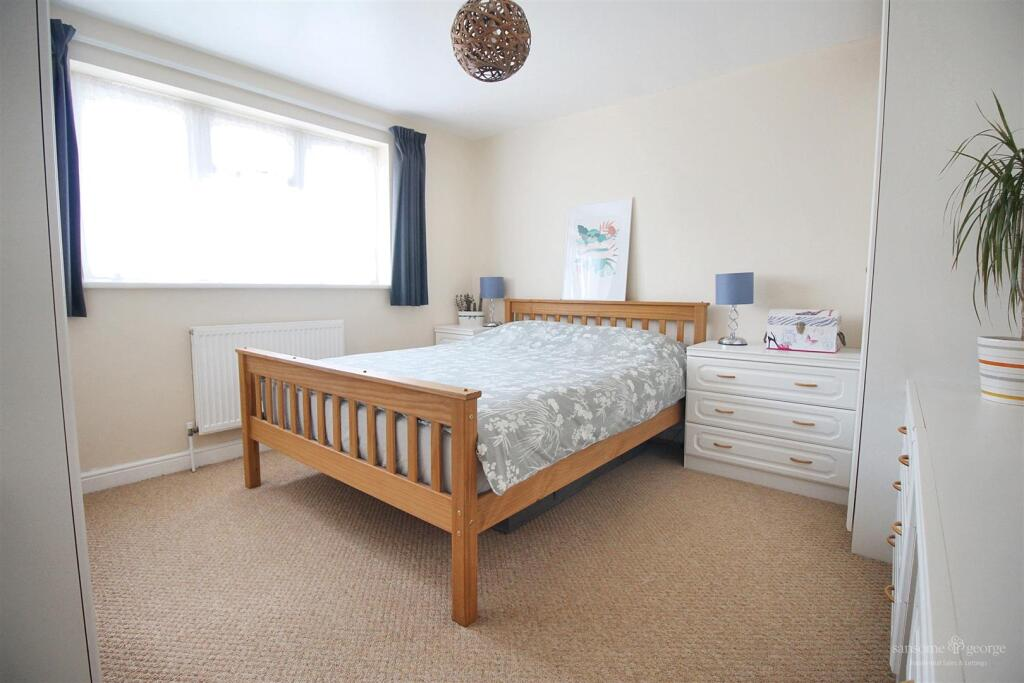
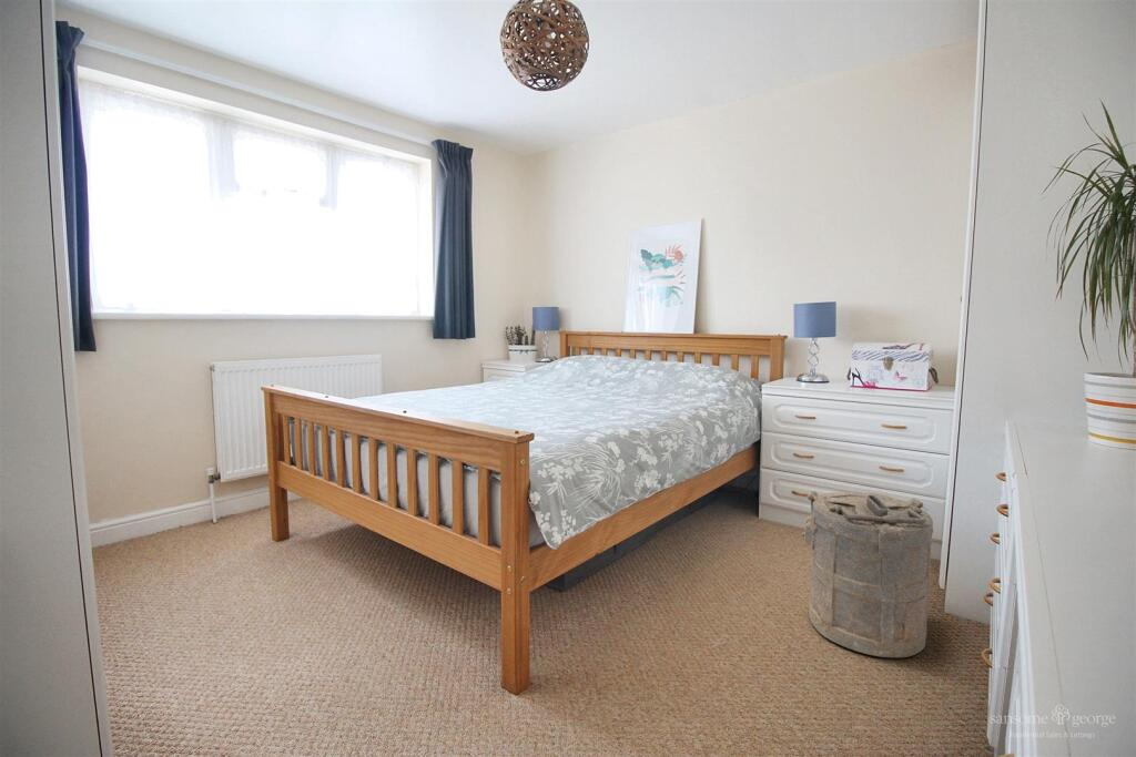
+ laundry hamper (861, 560)
